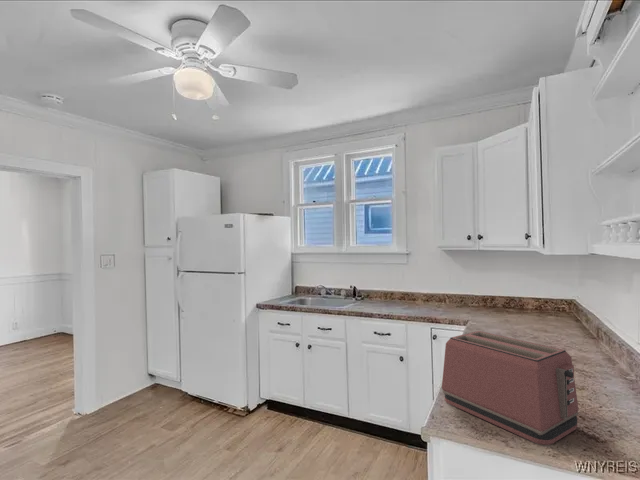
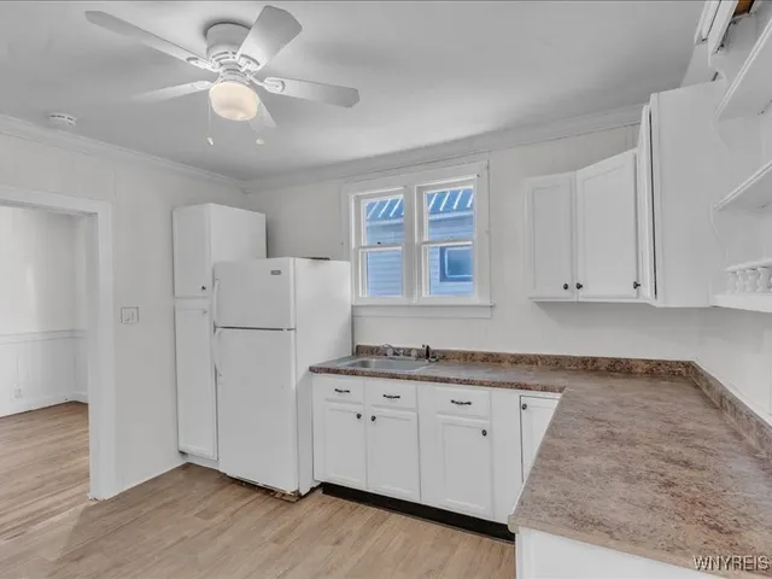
- toaster (507, 379)
